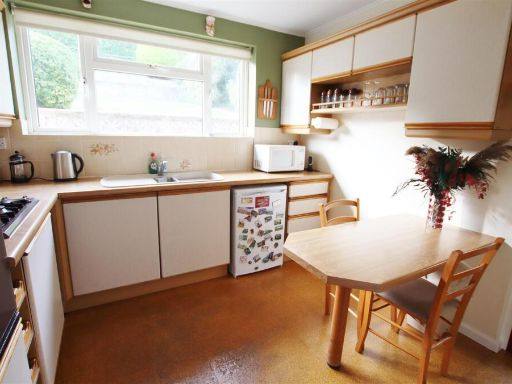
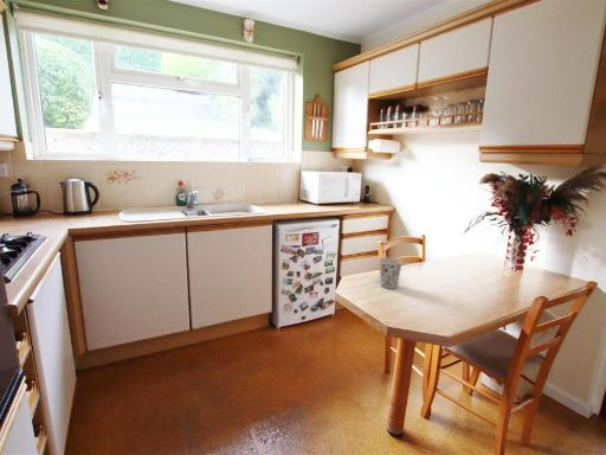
+ cup (389, 273)
